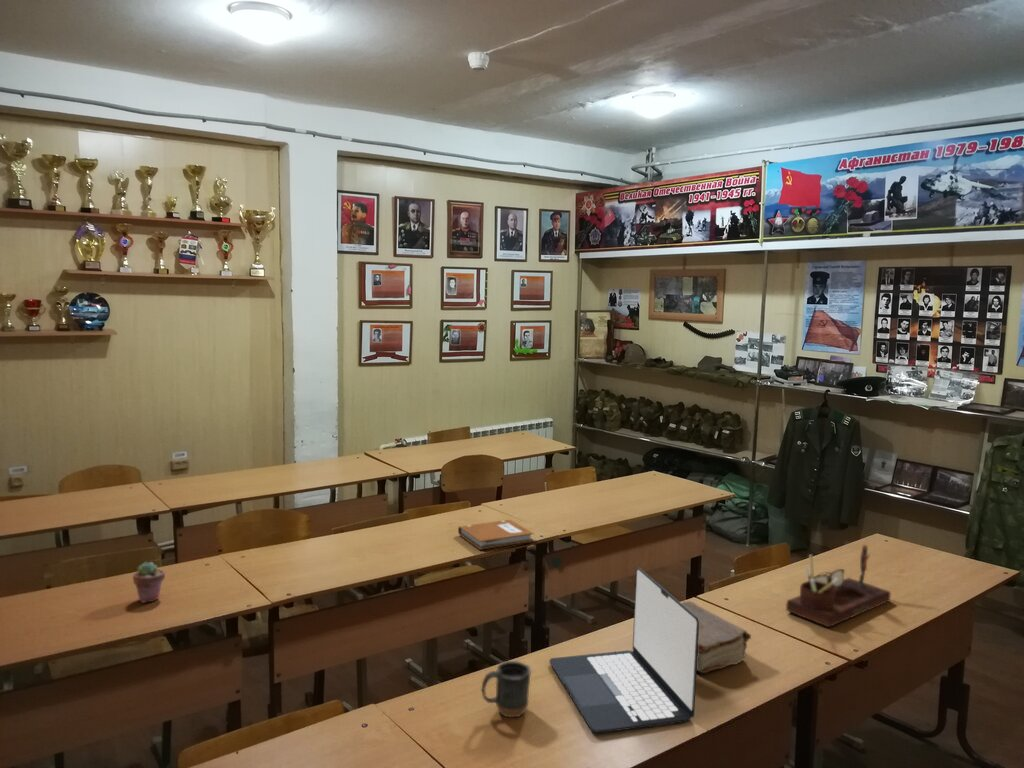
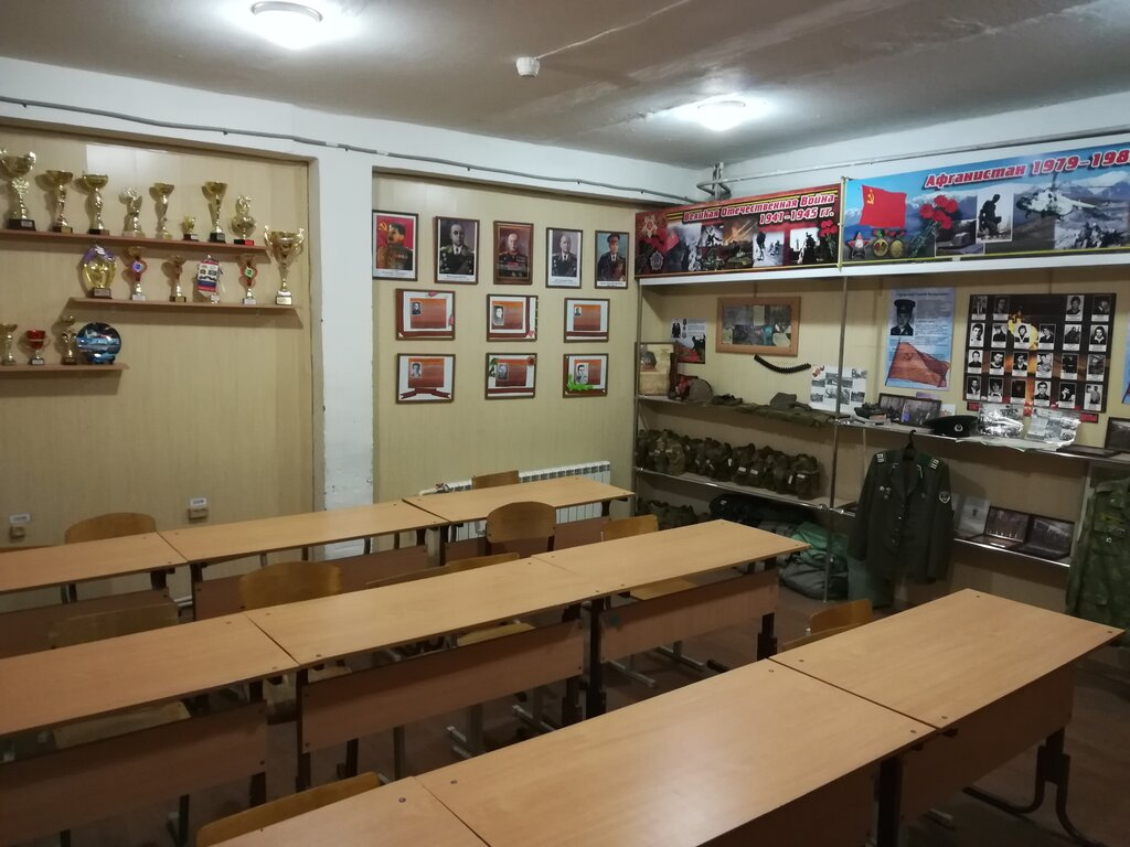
- potted succulent (148, 580)
- book (699, 634)
- mug (506, 687)
- desk organizer (837, 580)
- laptop (618, 651)
- notebook (496, 533)
